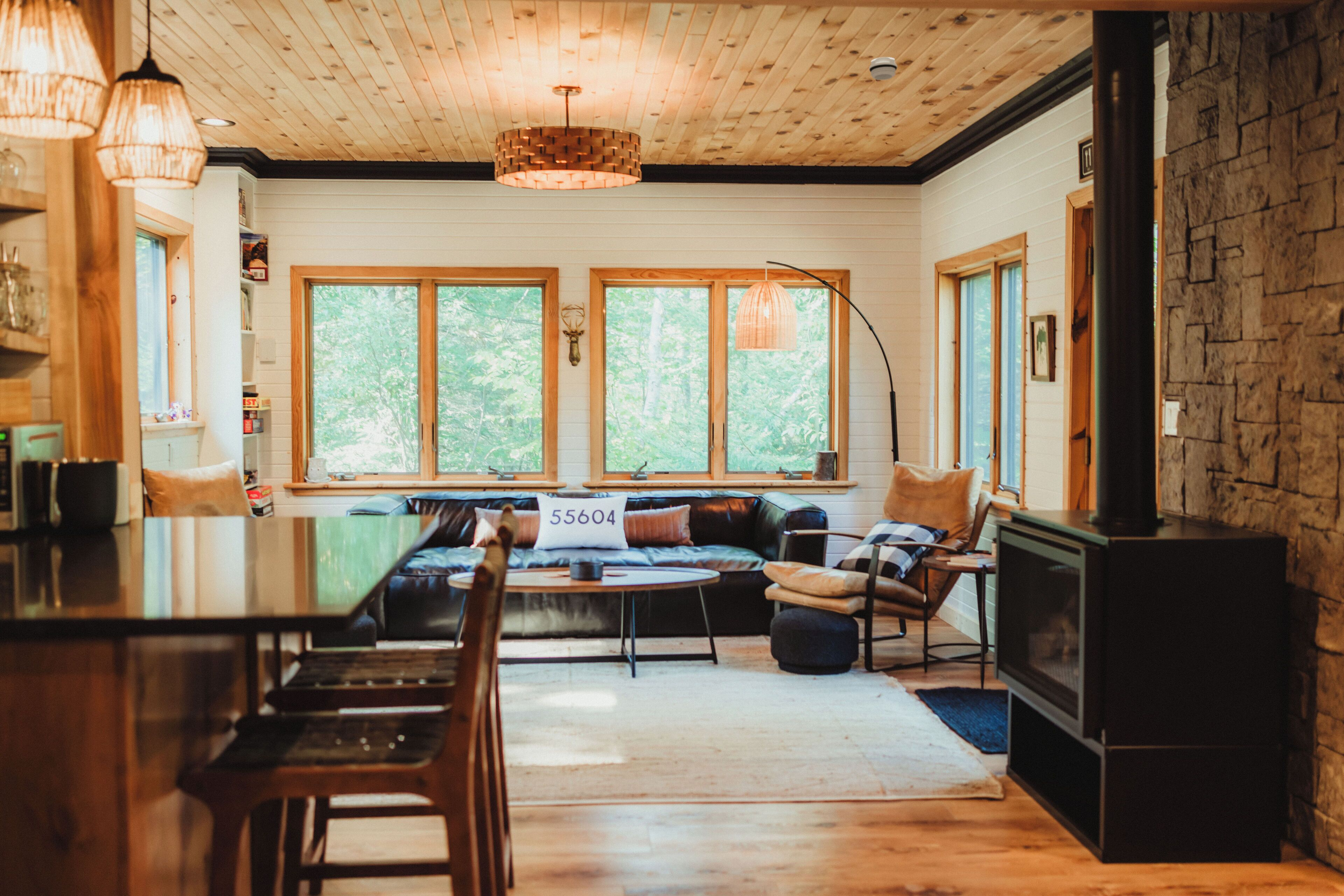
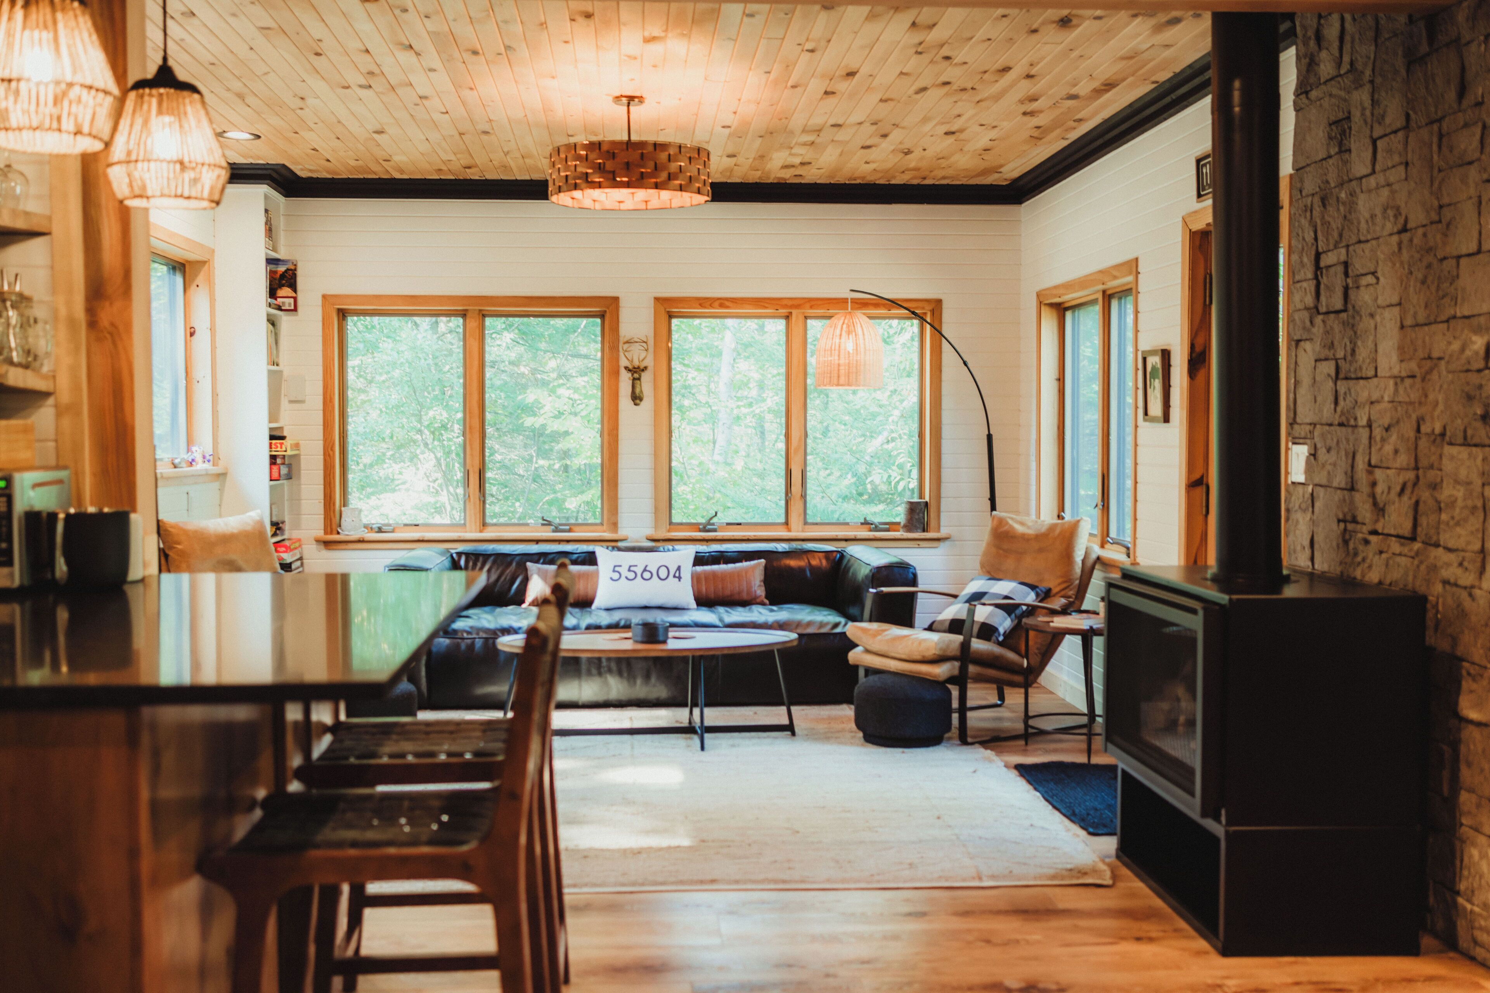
- smoke detector (883, 69)
